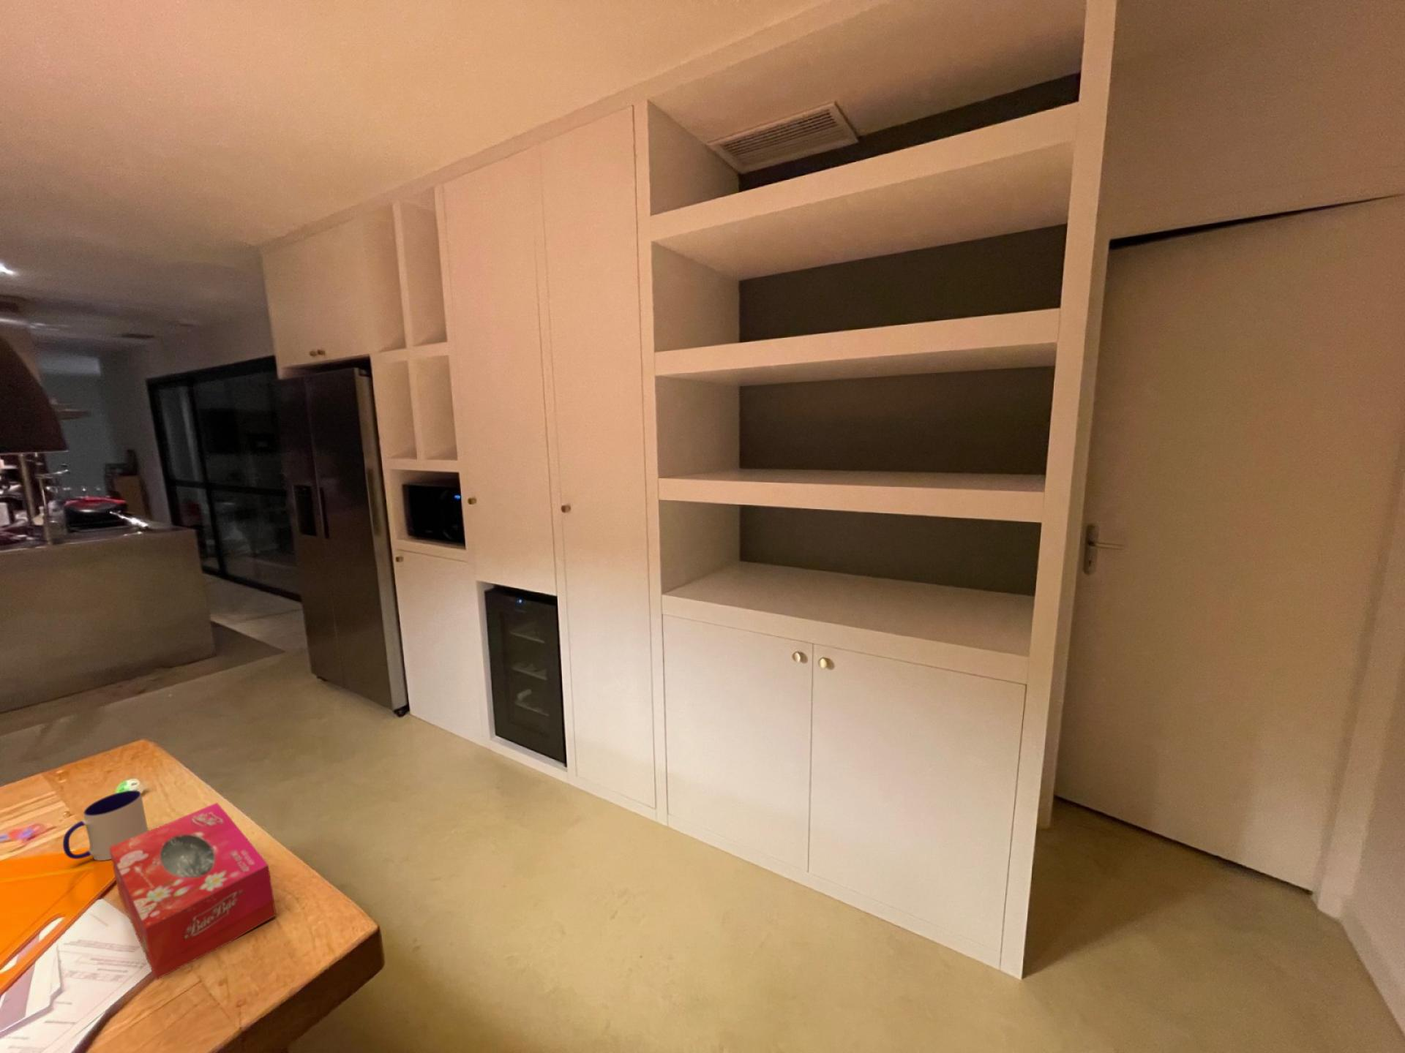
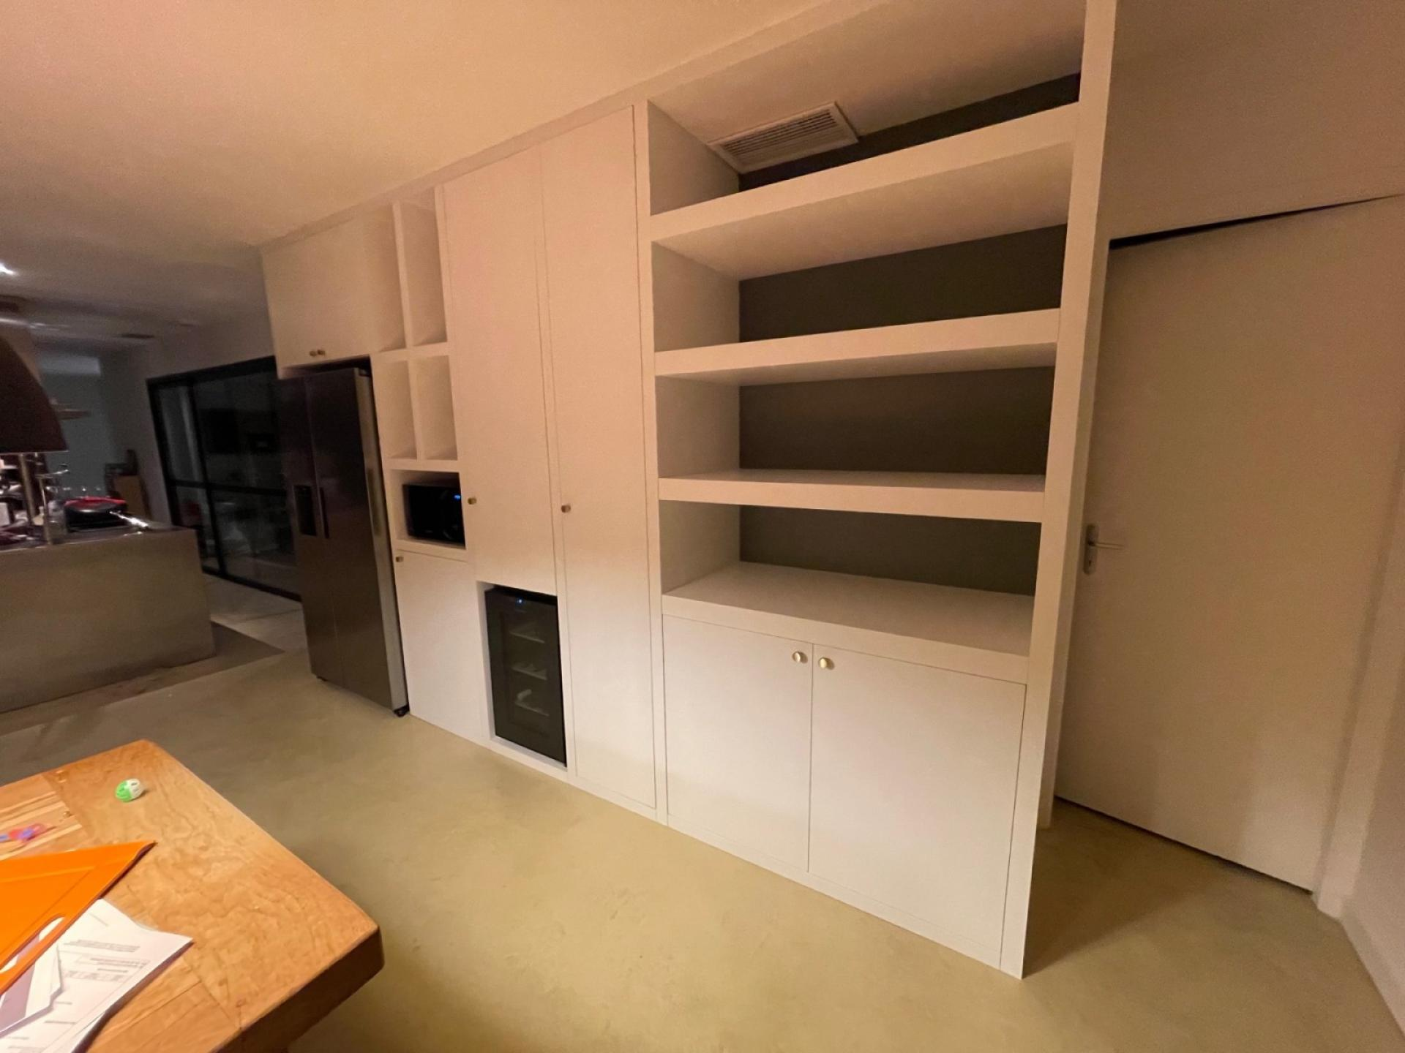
- tissue box (191, 880)
- mug (105, 830)
